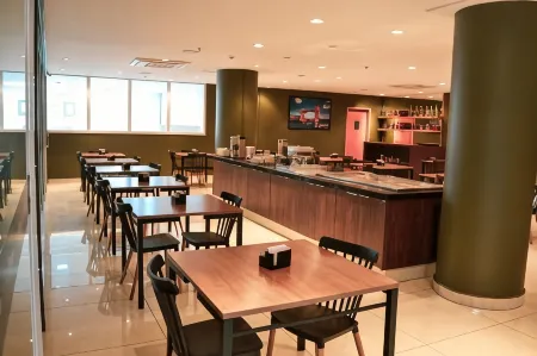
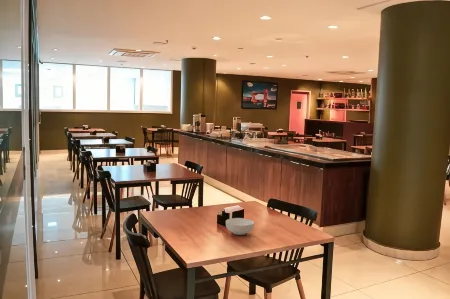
+ cereal bowl (239, 227)
